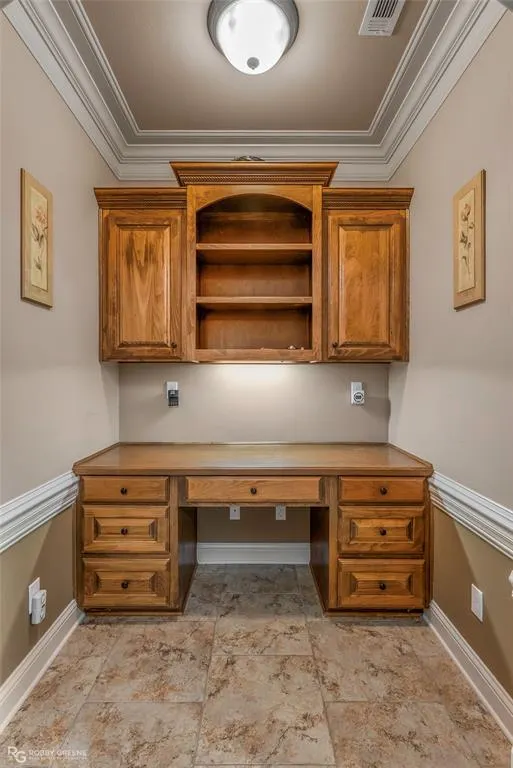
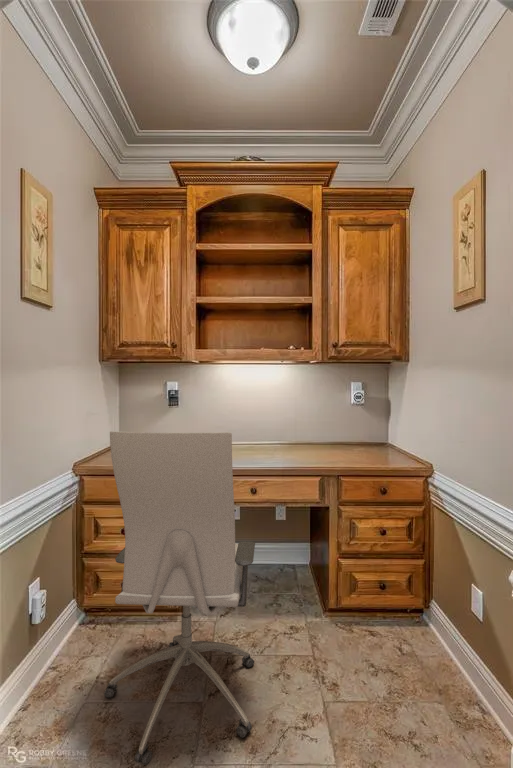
+ office chair (186, 560)
